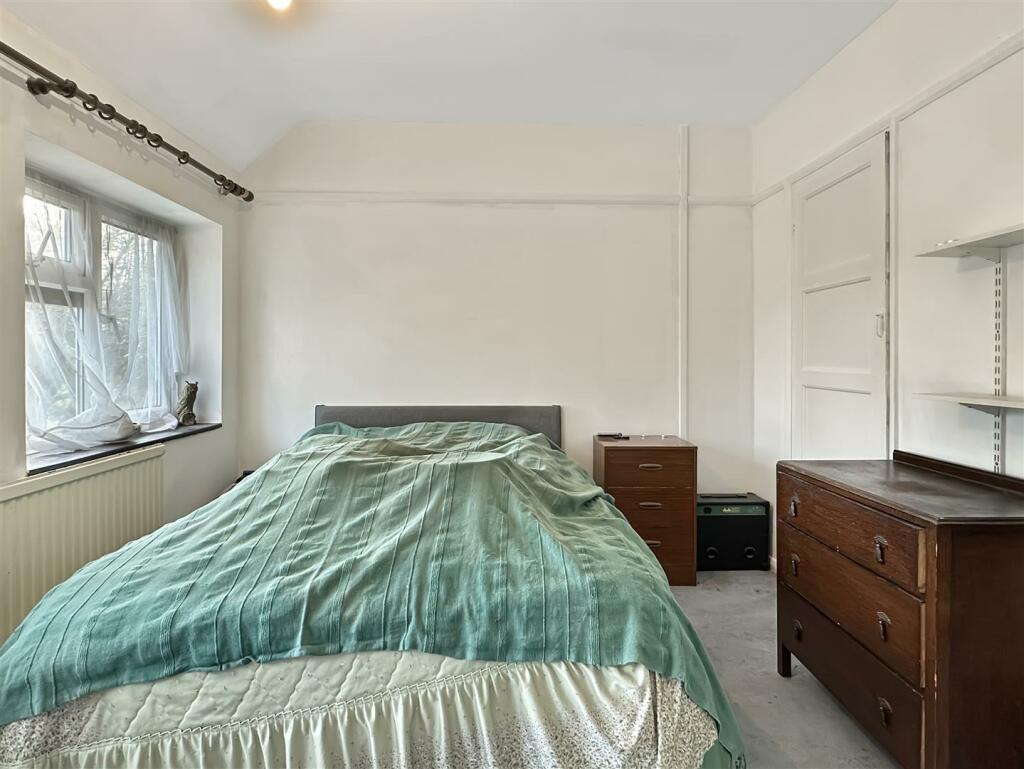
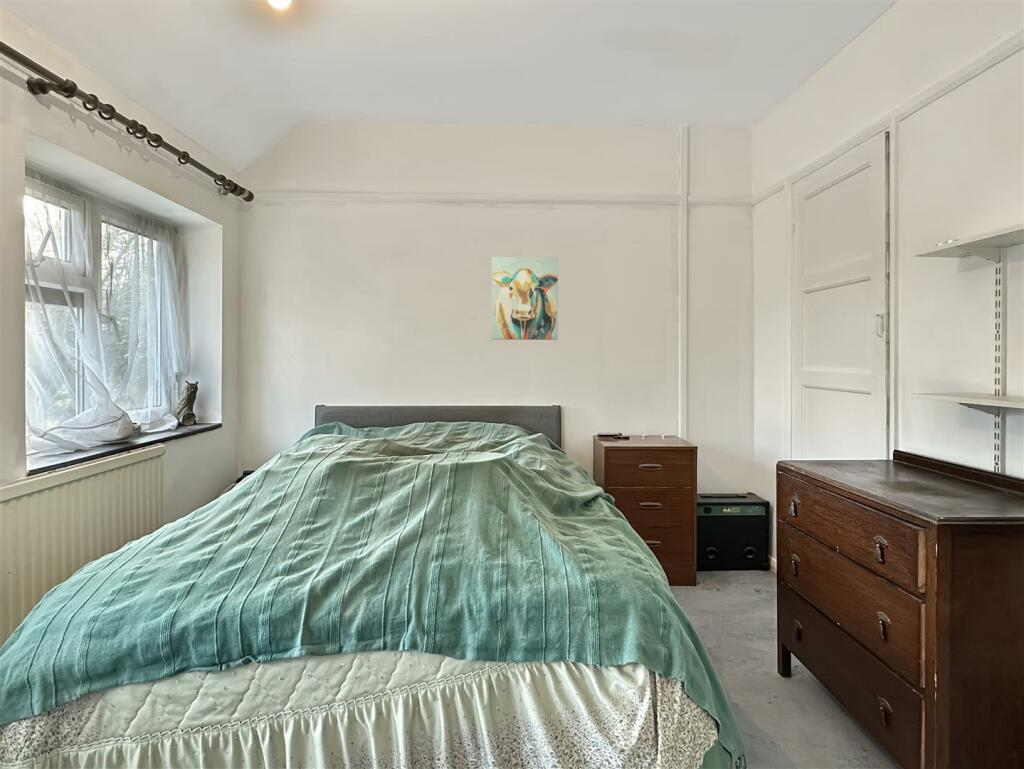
+ wall art (524, 298)
